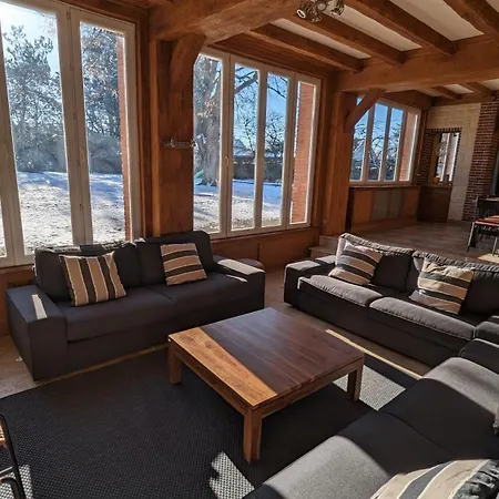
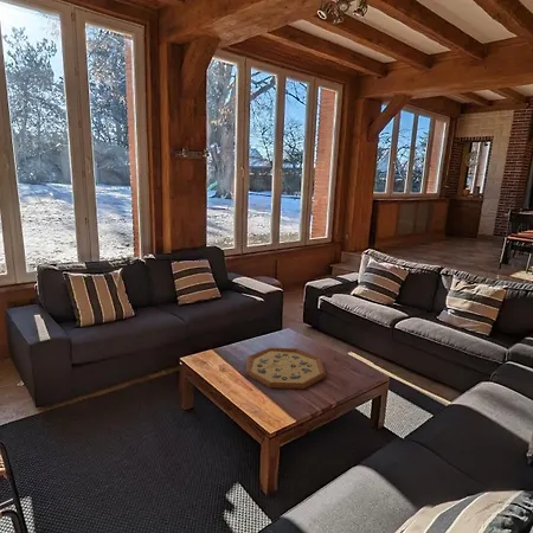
+ decorative tray (284, 365)
